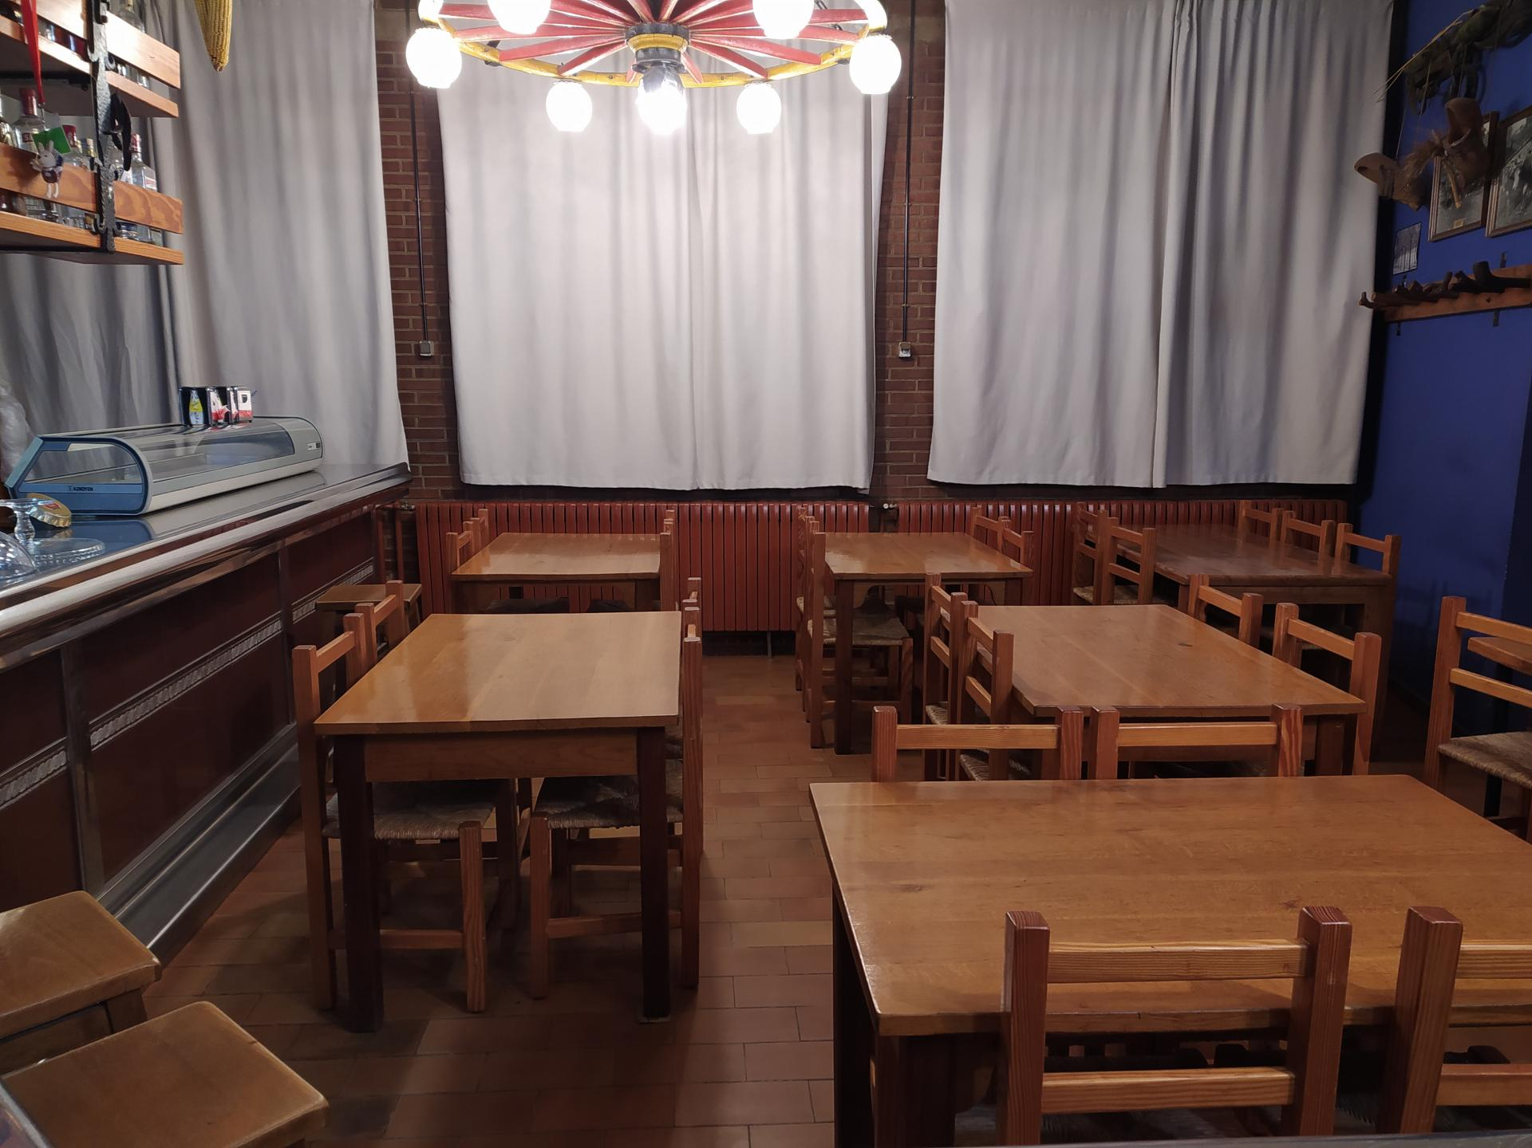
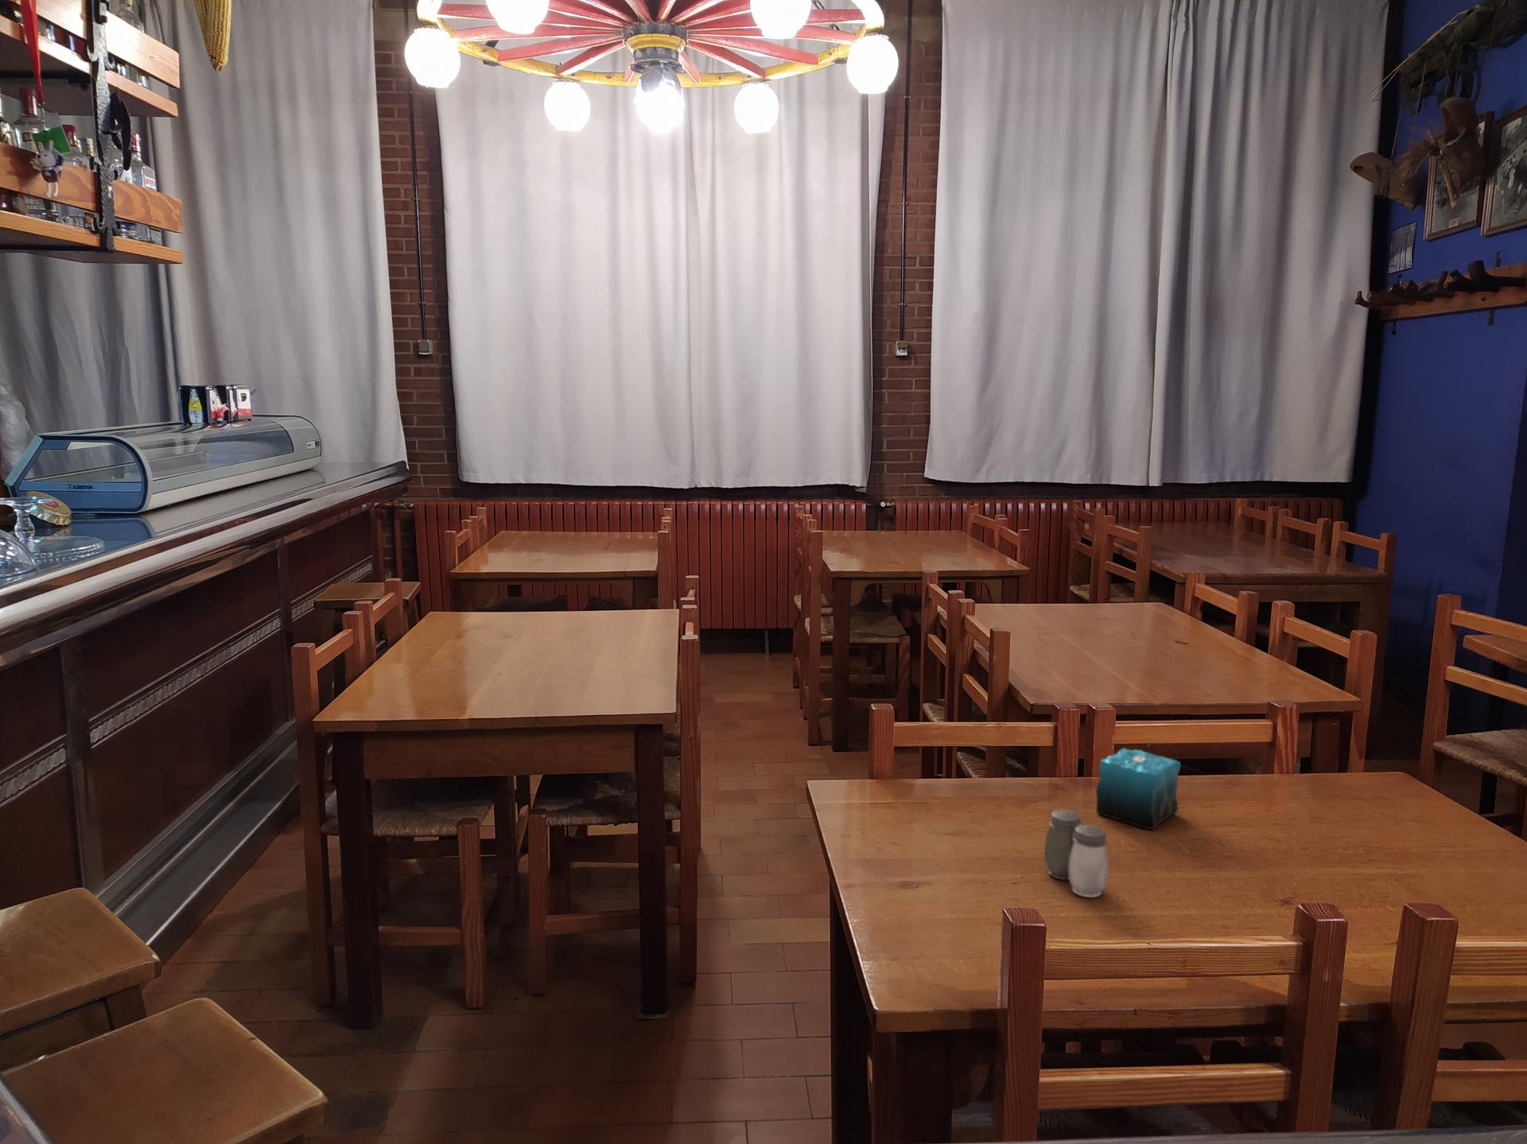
+ salt and pepper shaker (1076, 851)
+ candle (1139, 775)
